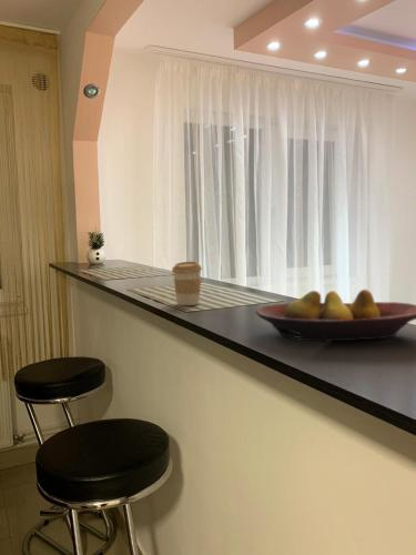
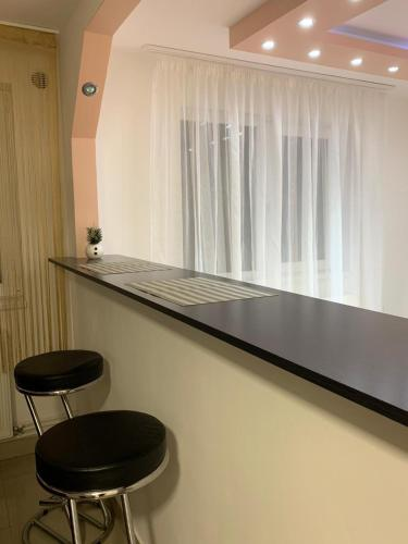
- coffee cup (186, 283)
- fruit bowl (338, 312)
